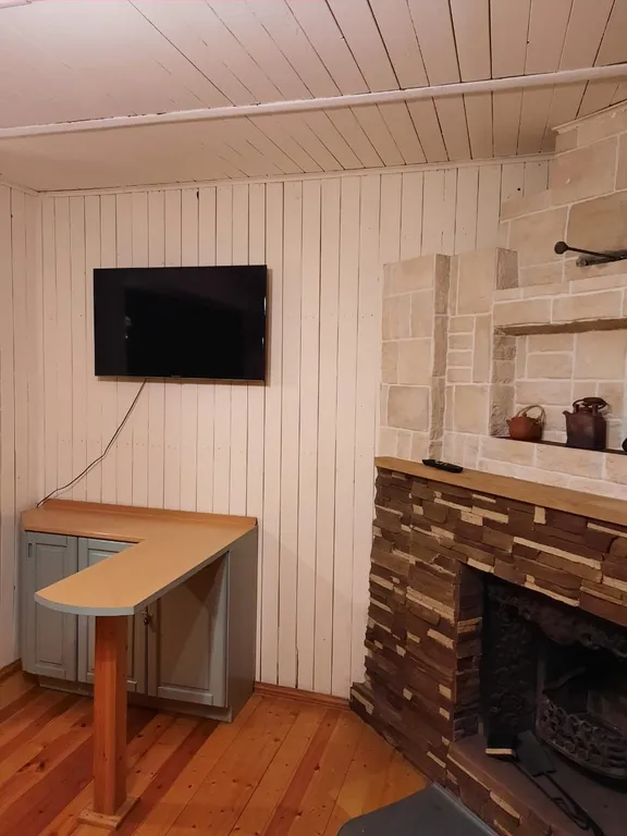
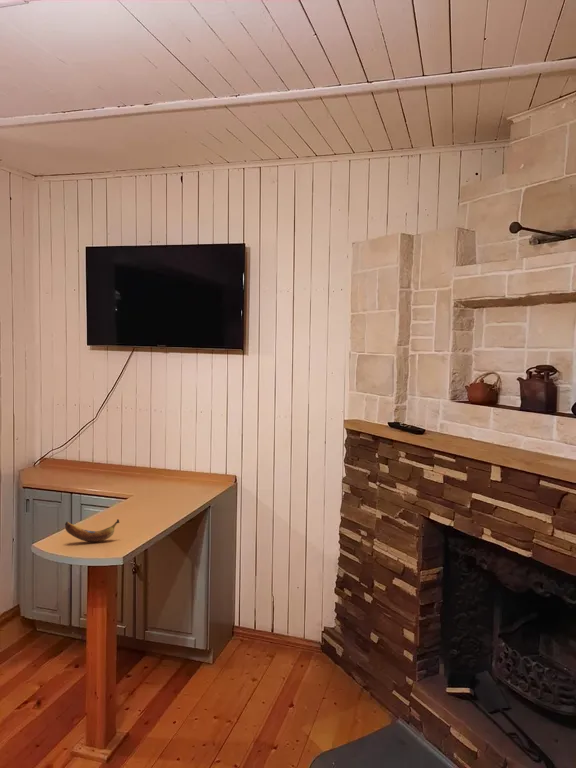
+ banana (92, 531)
